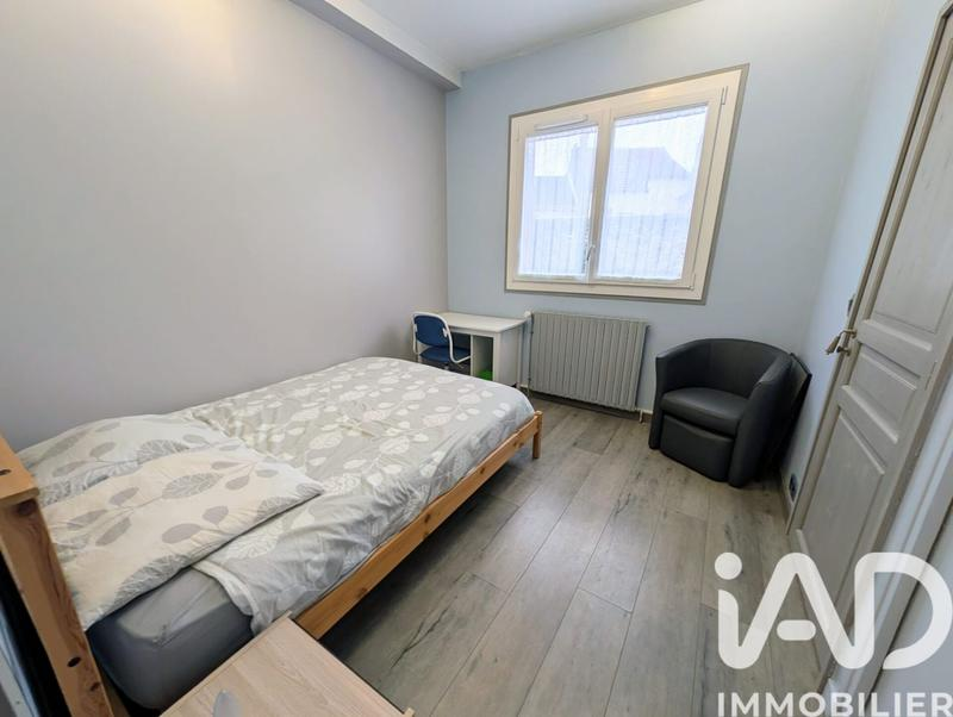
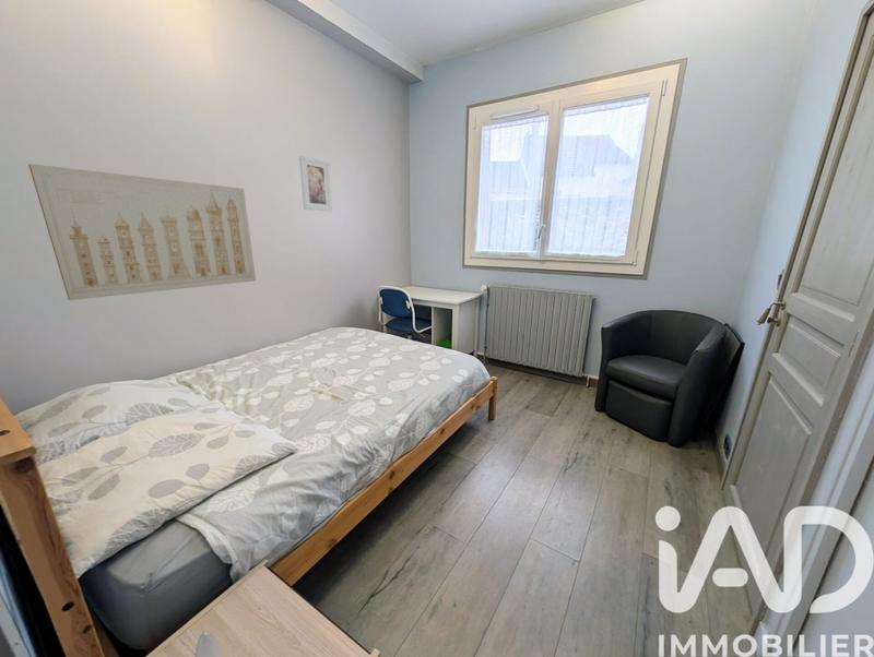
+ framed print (316, 184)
+ wall art (168, 236)
